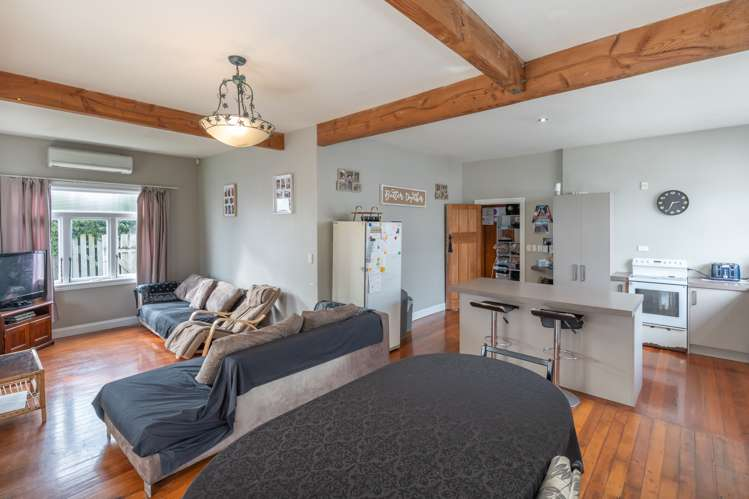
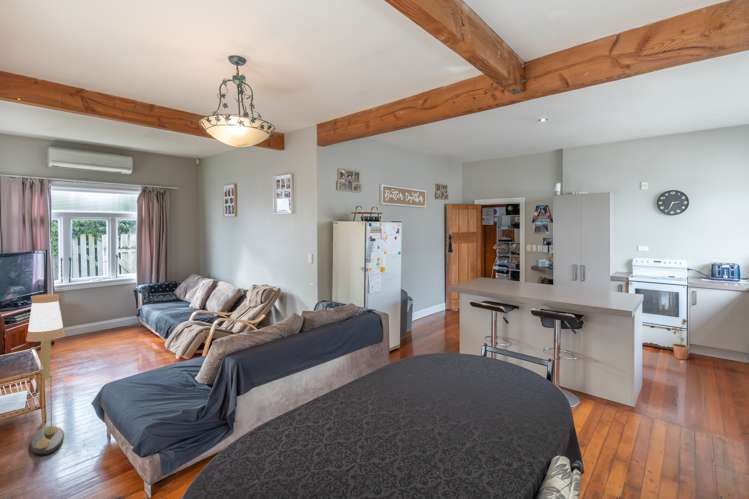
+ potted plant (680, 338)
+ floor lamp (46, 346)
